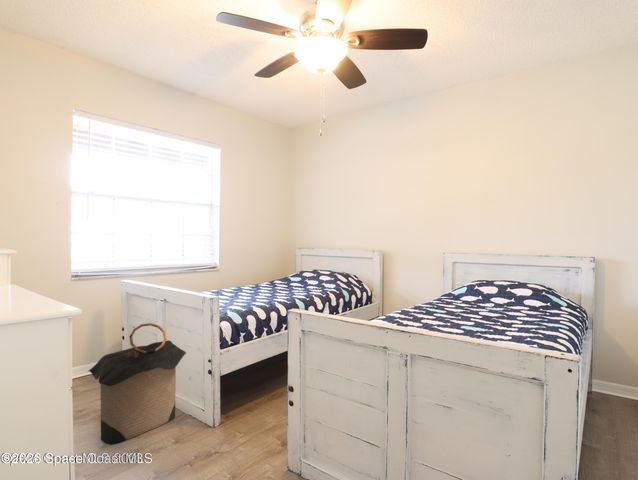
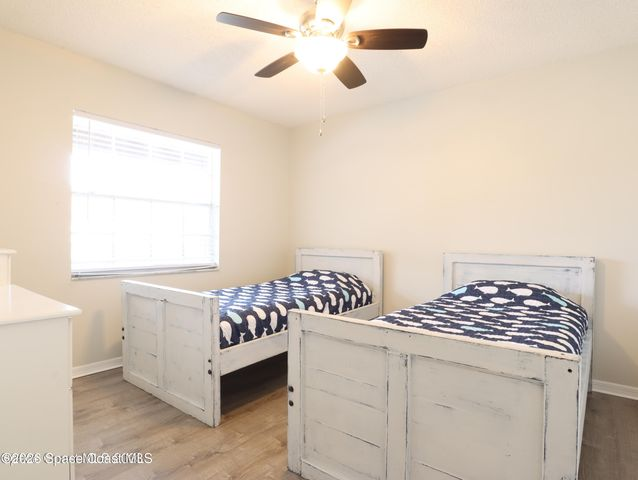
- laundry hamper (139, 377)
